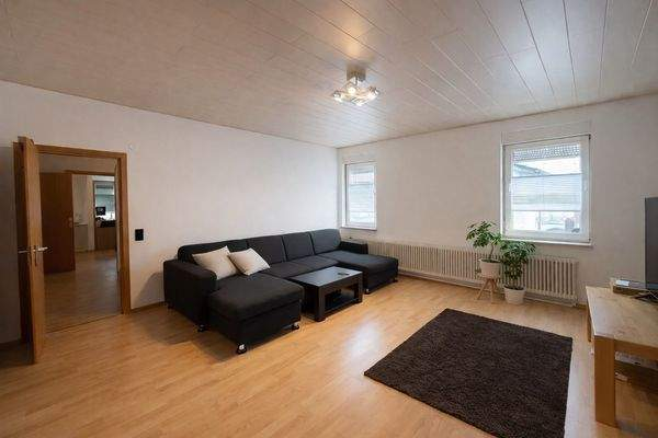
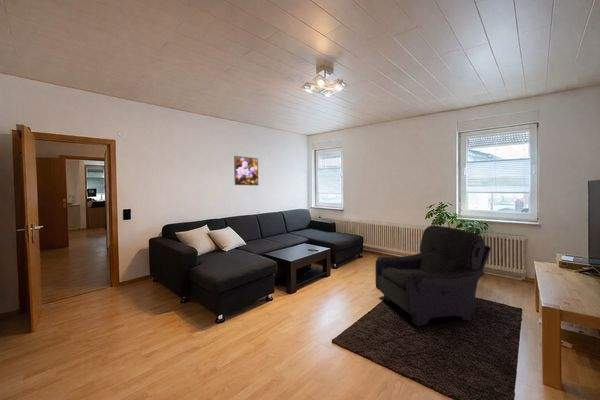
+ armchair (427, 268)
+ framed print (246, 171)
